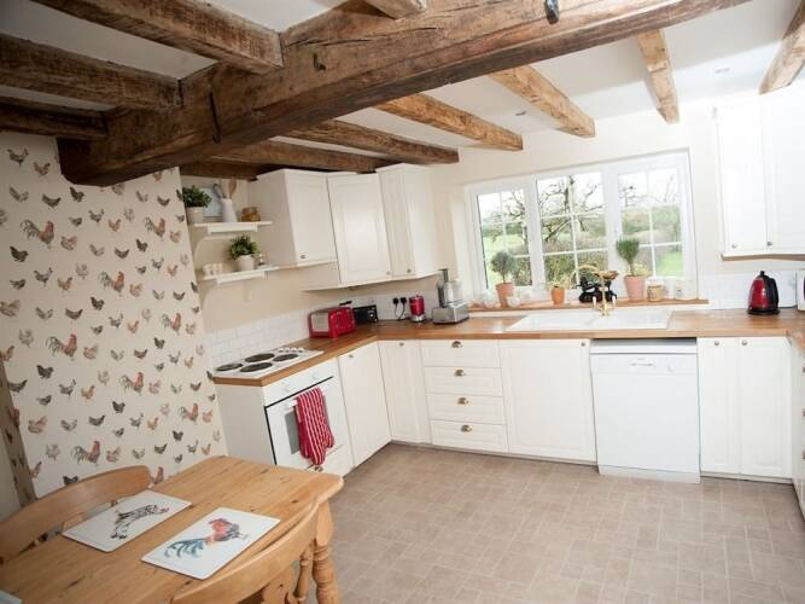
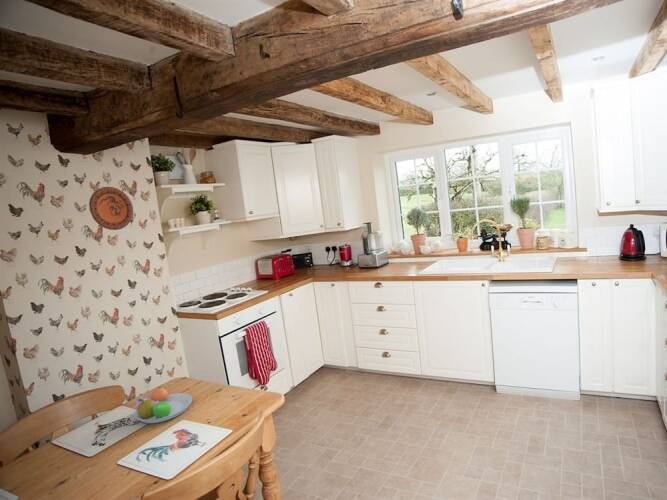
+ decorative plate (111, 208)
+ fruit bowl (161, 402)
